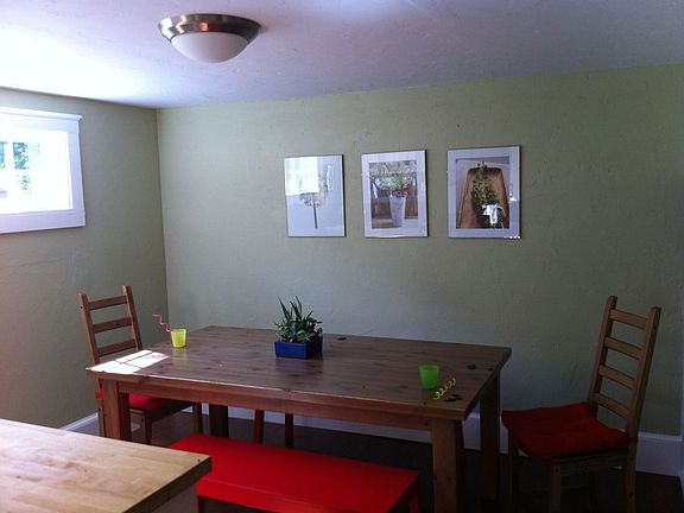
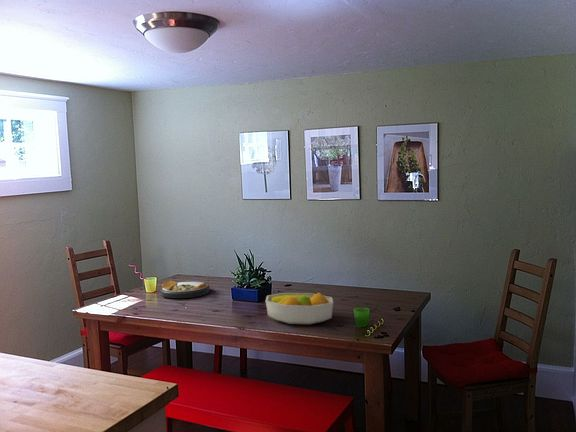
+ fruit bowl (299, 304)
+ plate (185, 287)
